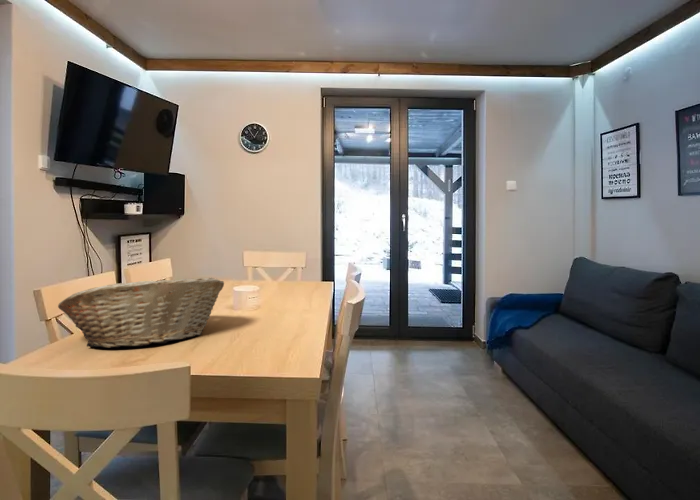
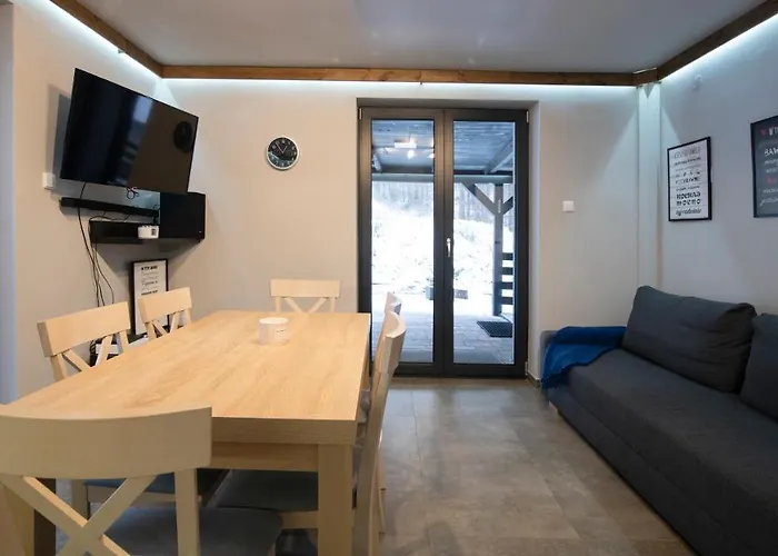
- fruit basket (149, 307)
